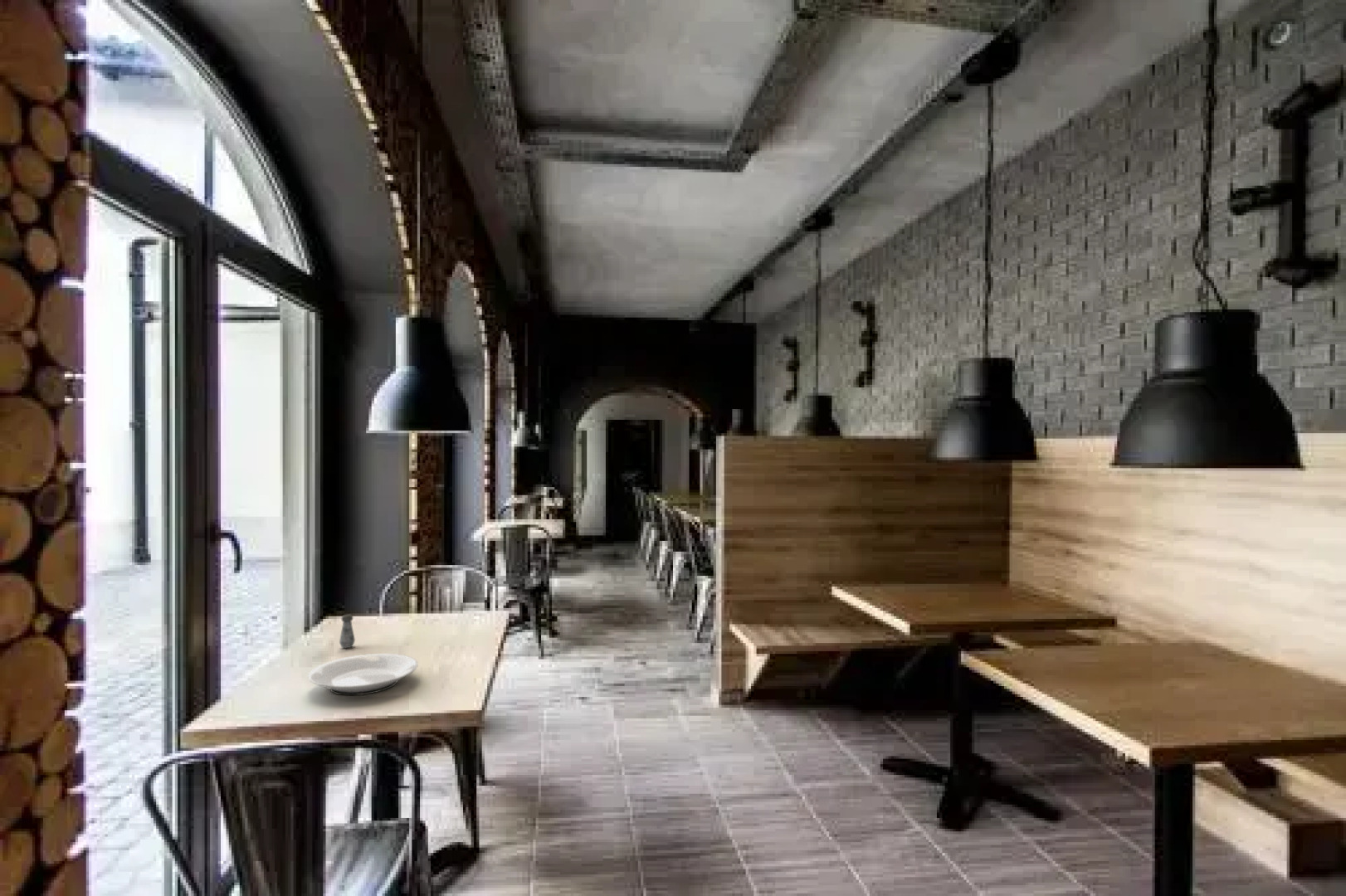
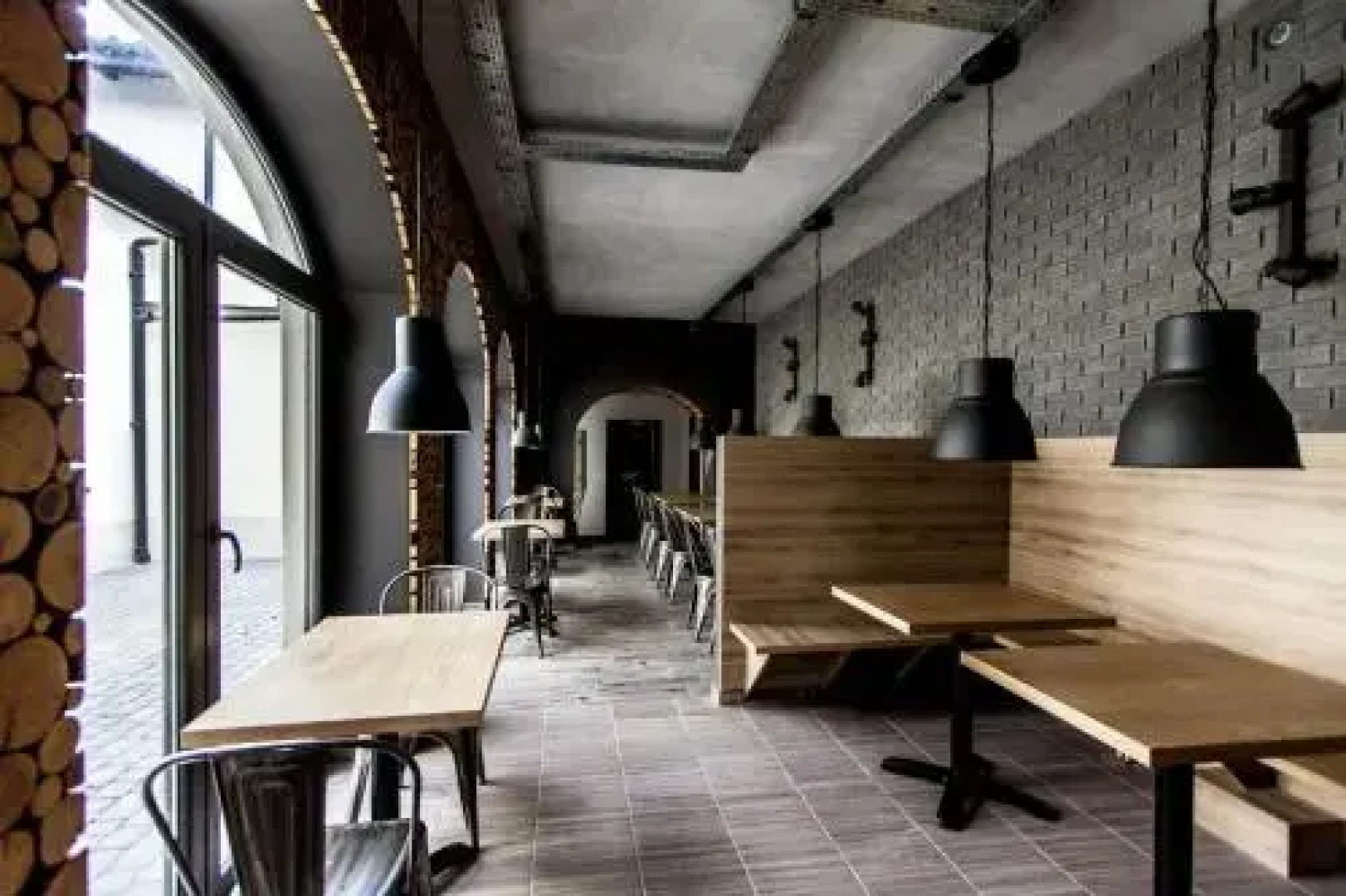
- plate (364, 676)
- salt shaker (347, 631)
